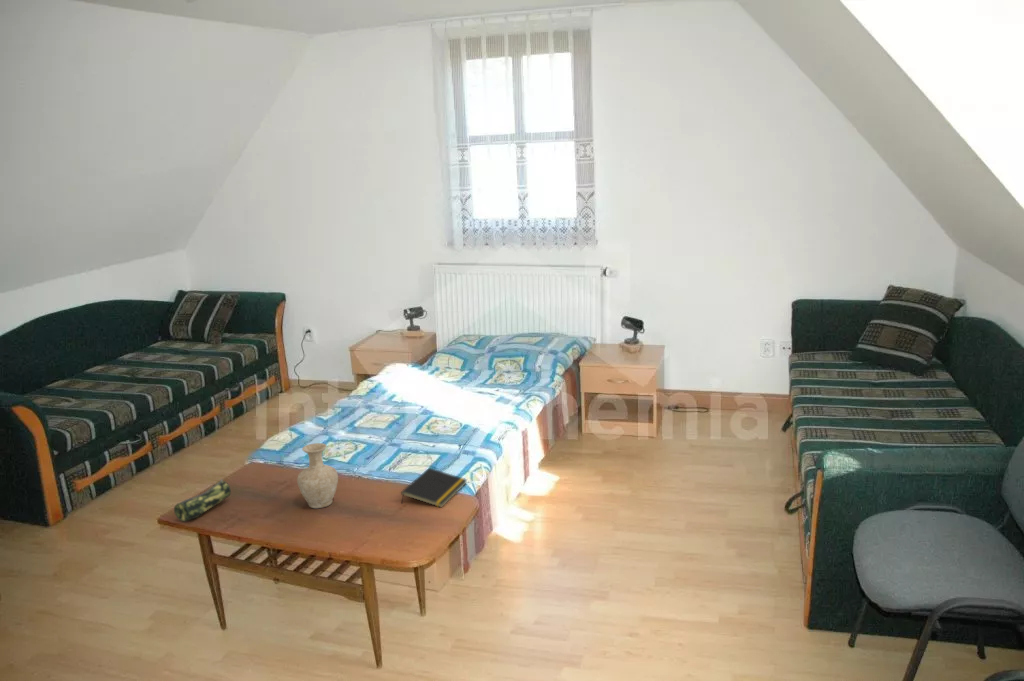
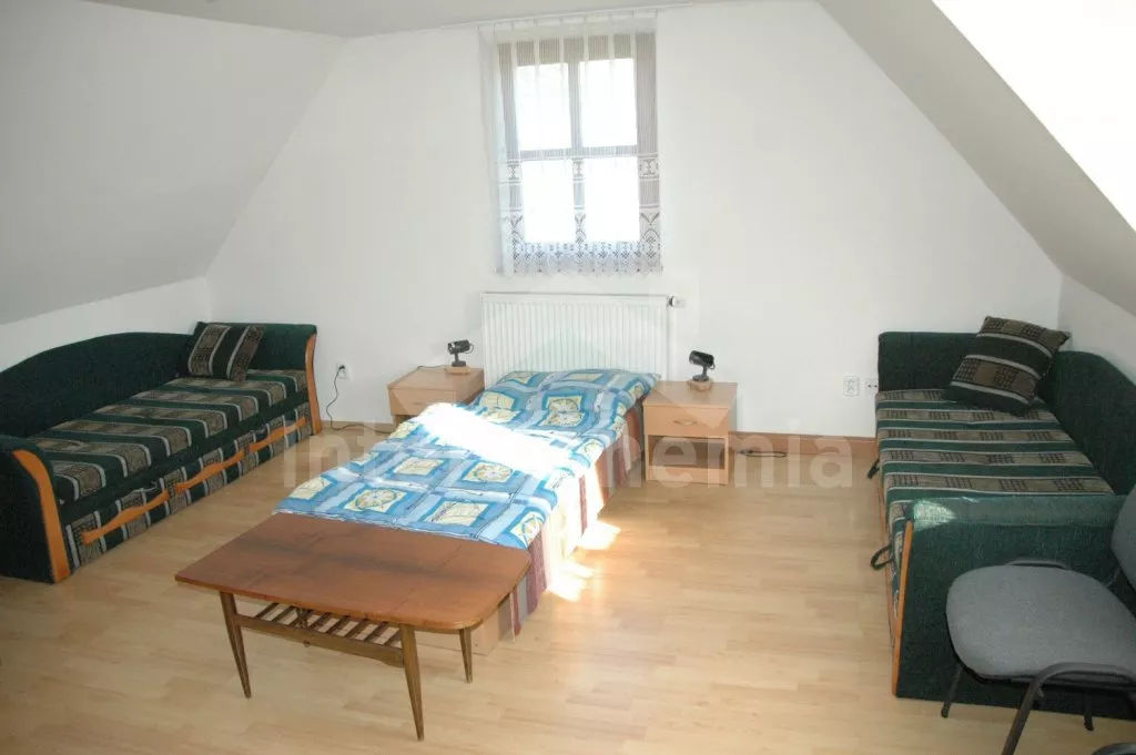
- notepad (435, 486)
- vase (317, 475)
- pencil case (204, 500)
